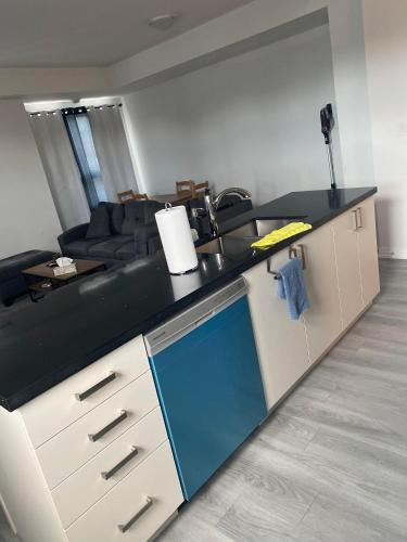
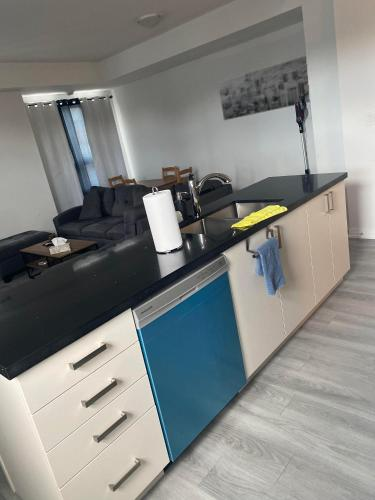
+ wall art (268, 89)
